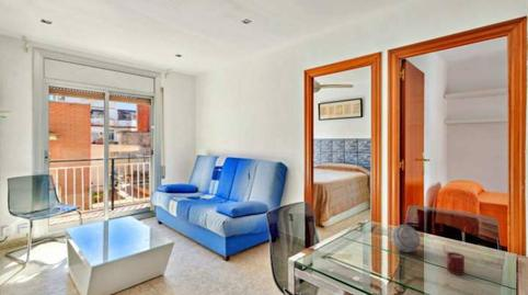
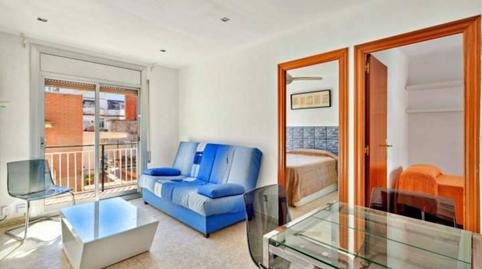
- decorative orb (404, 238)
- cup (454, 263)
